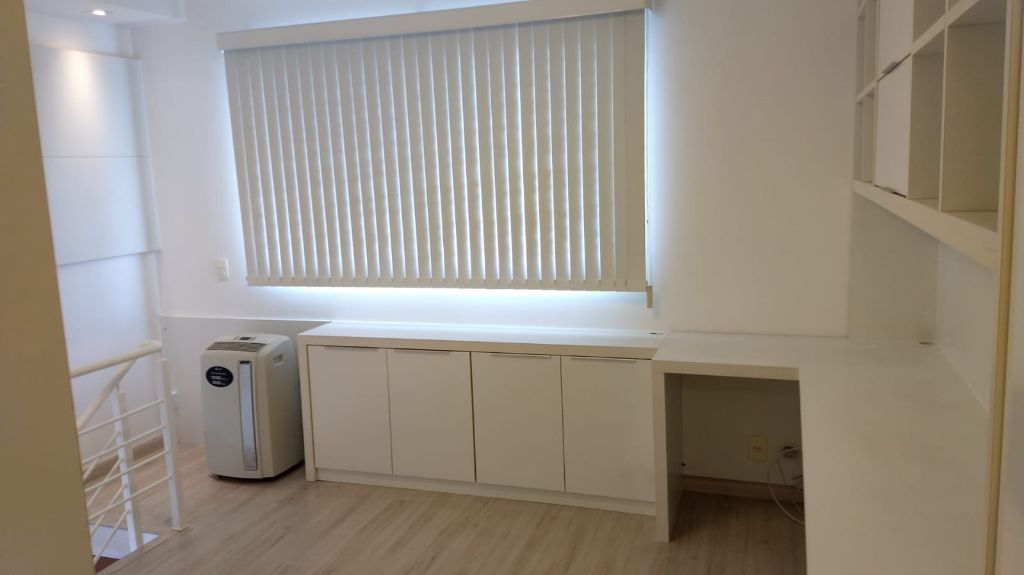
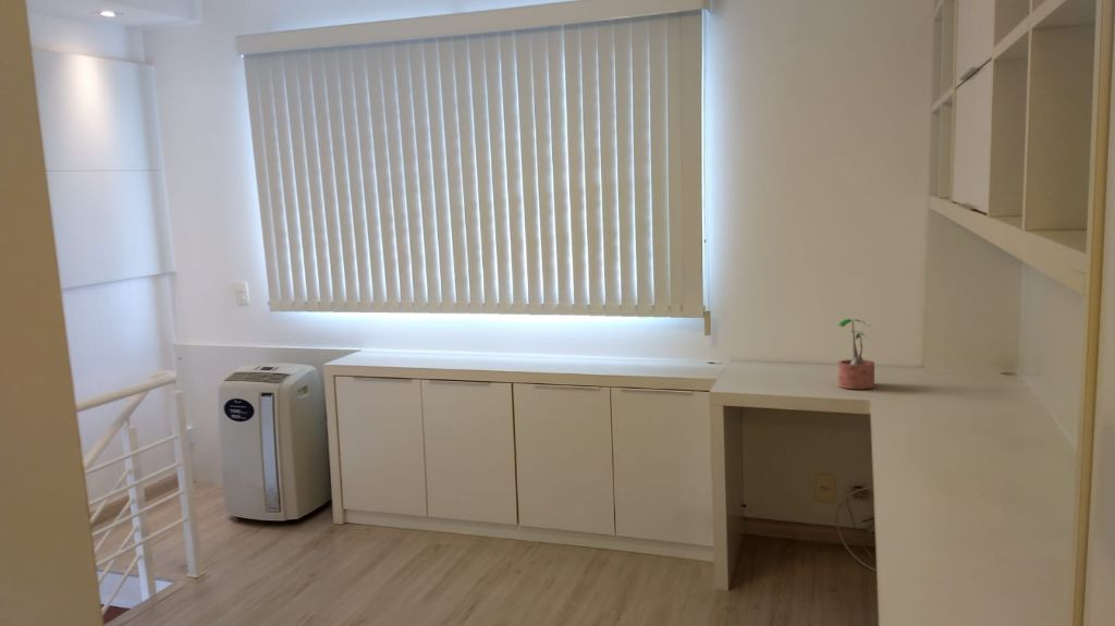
+ potted plant (854, 352)
